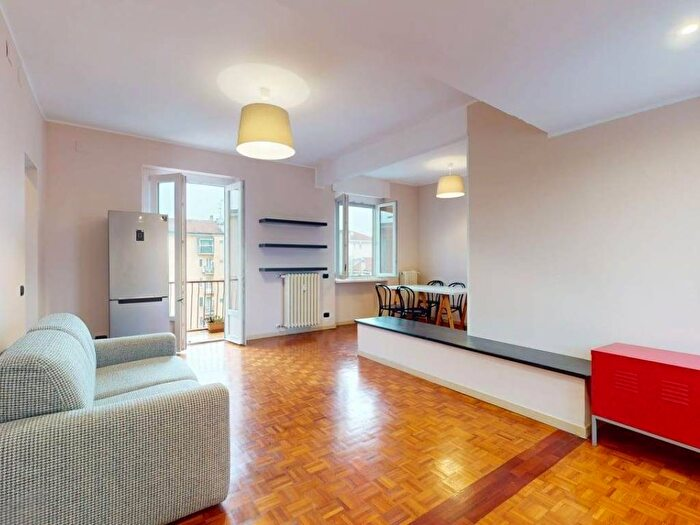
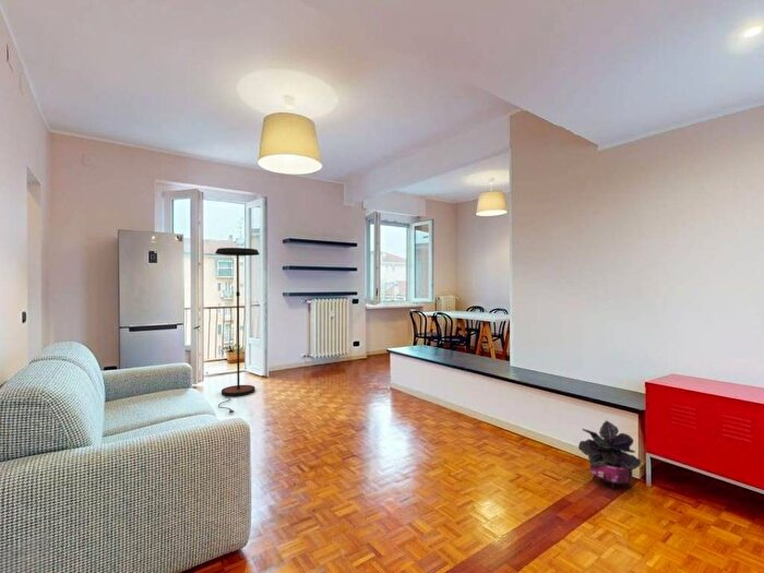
+ floor lamp (238, 322)
+ potted plant (610, 453)
